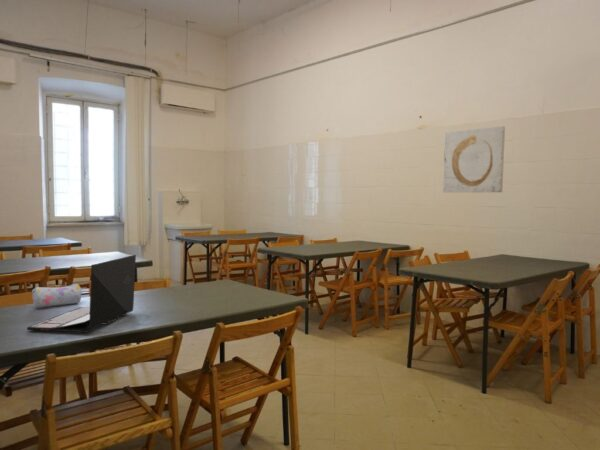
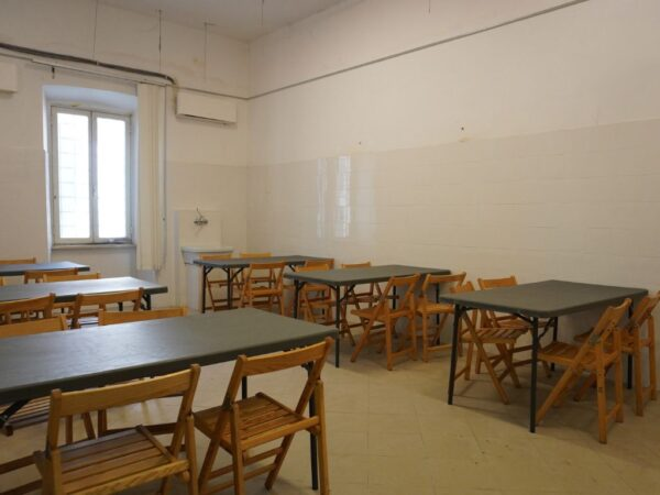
- laptop (90, 290)
- wall art (472, 161)
- pencil case (57, 295)
